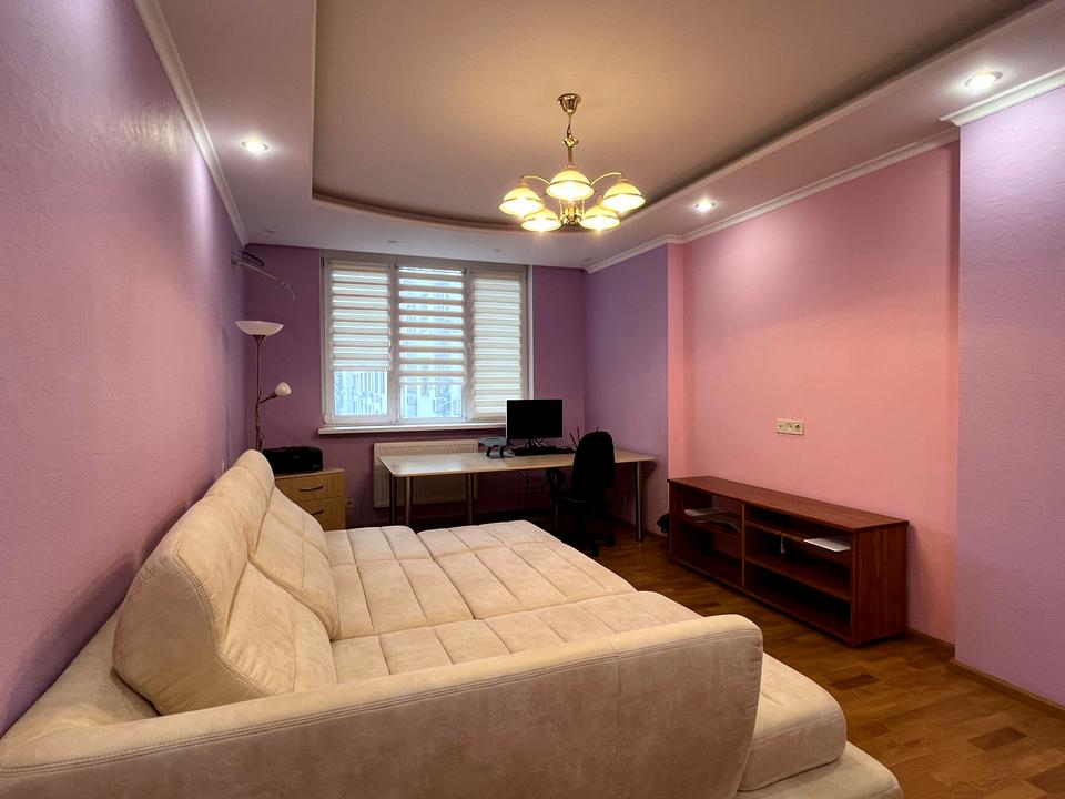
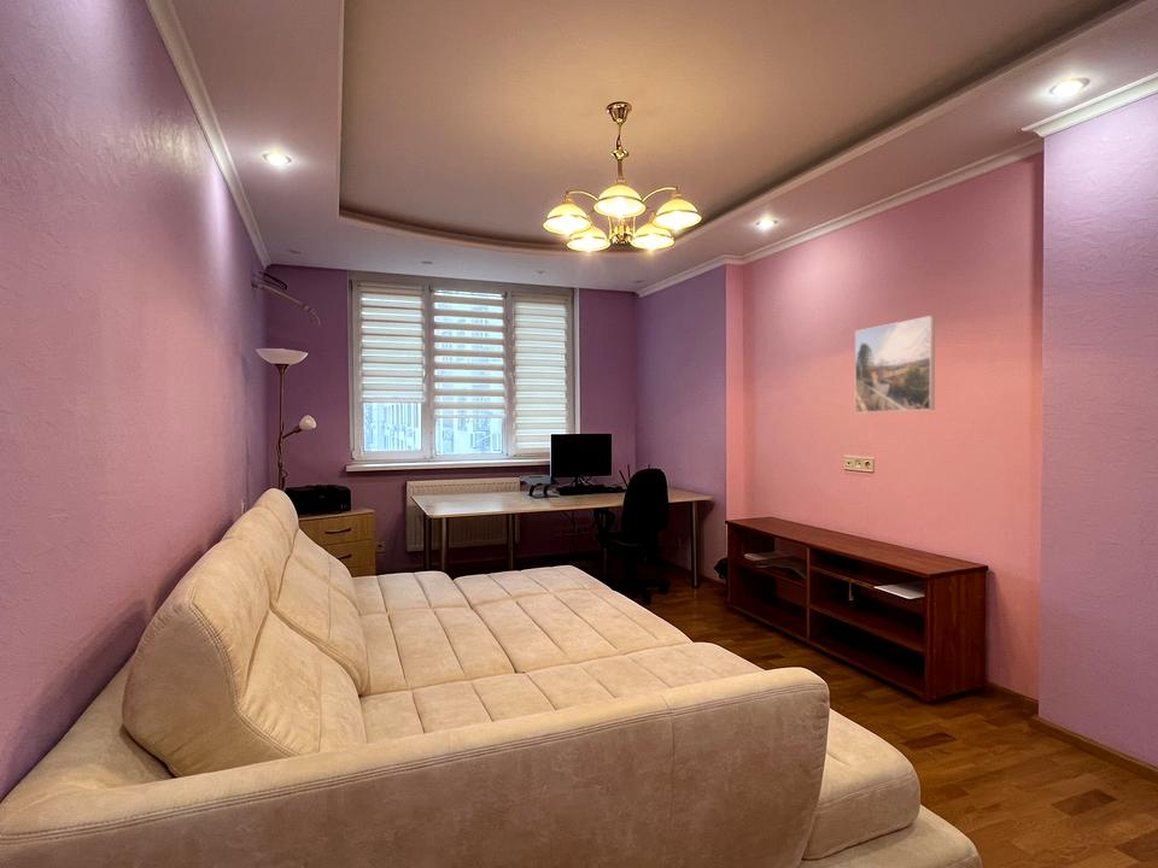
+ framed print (891, 368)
